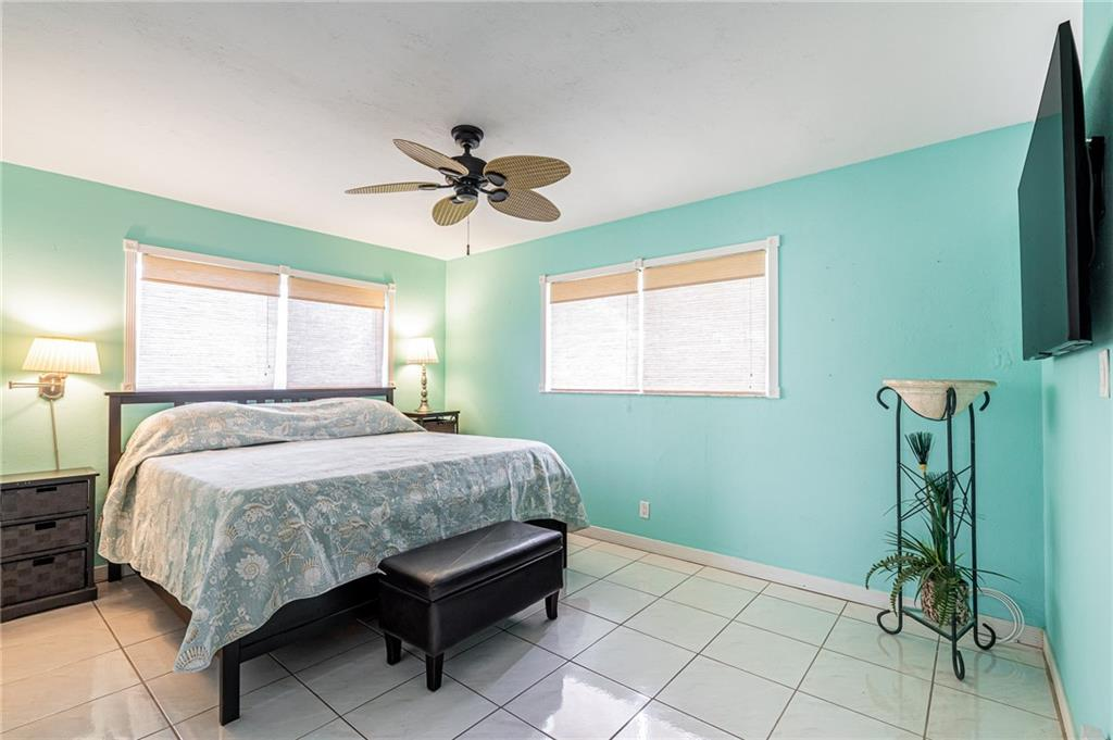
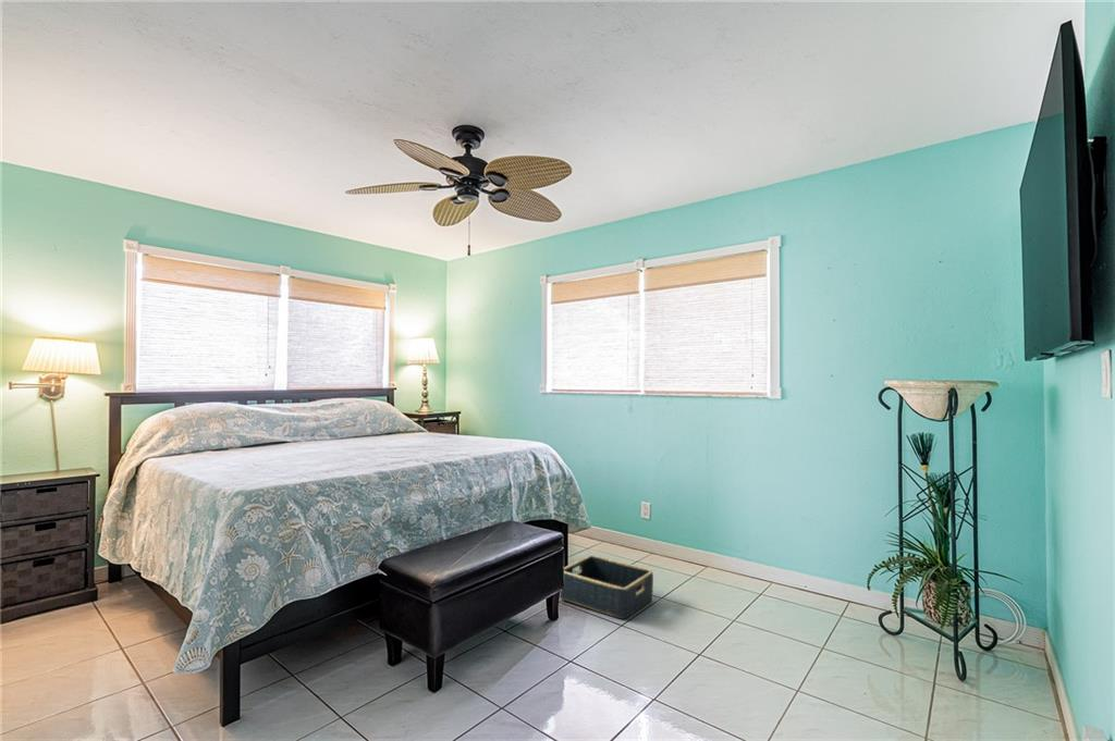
+ basket (605, 584)
